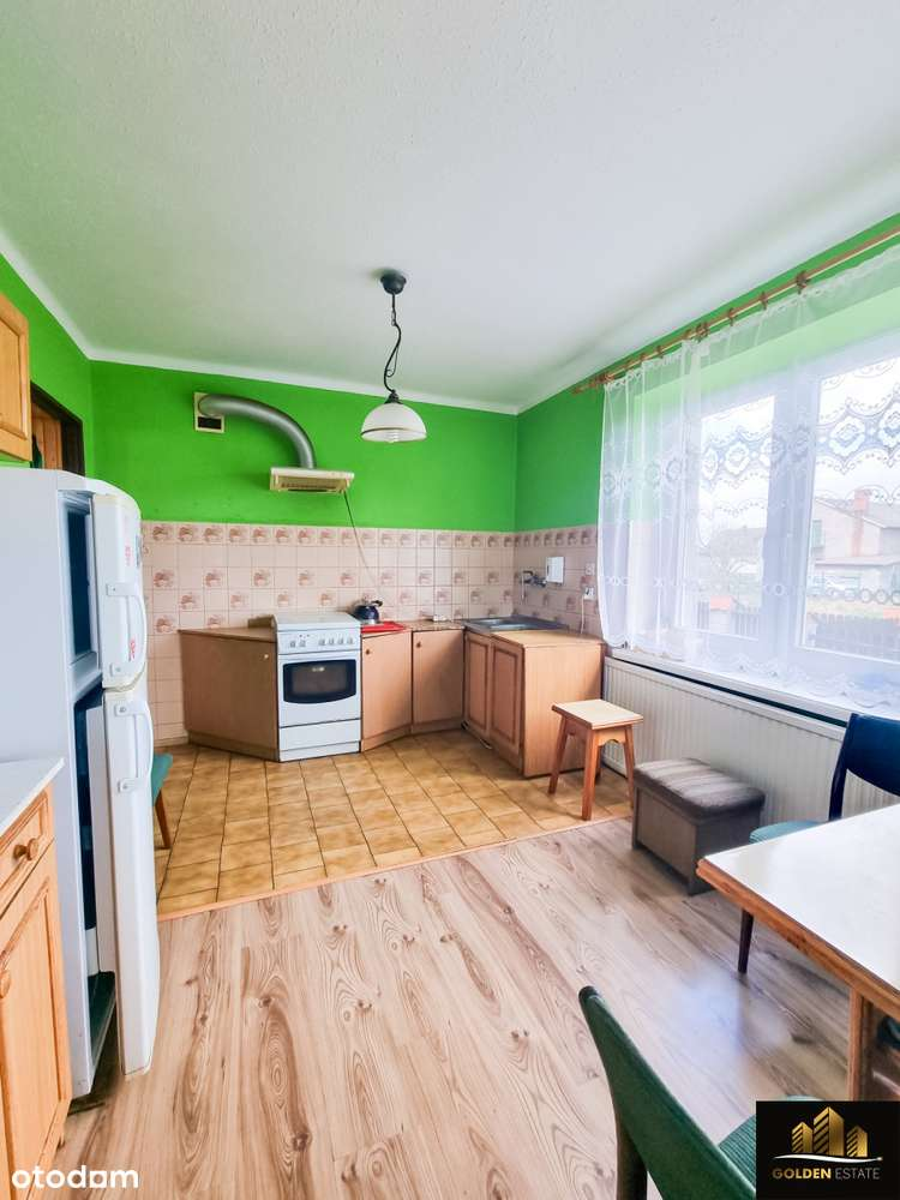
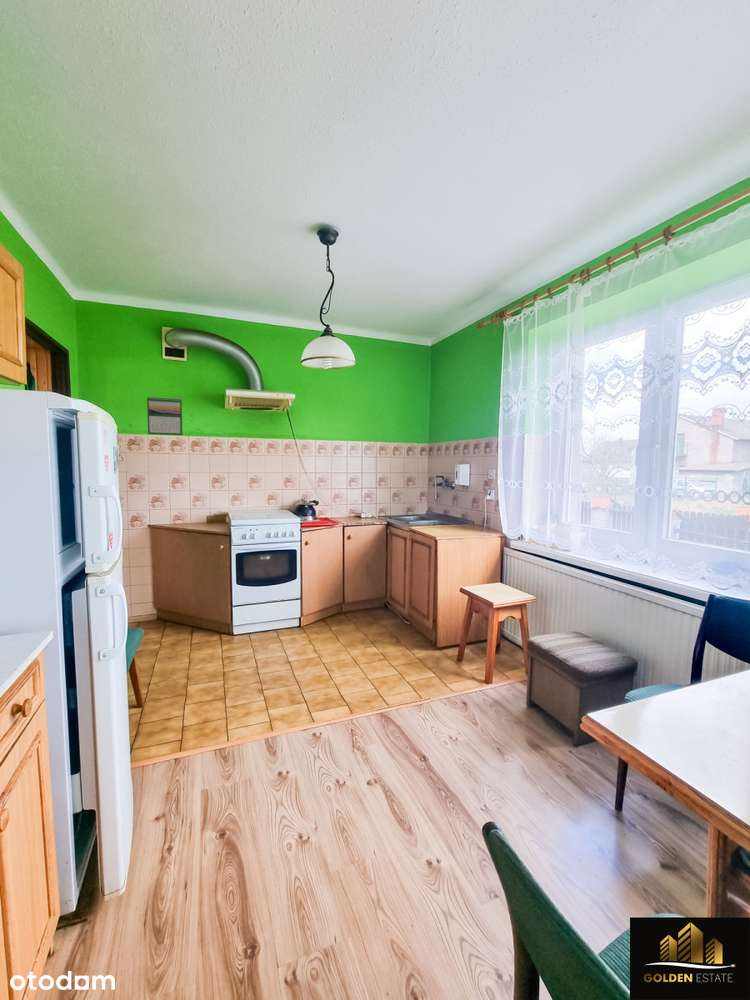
+ calendar (165, 415)
